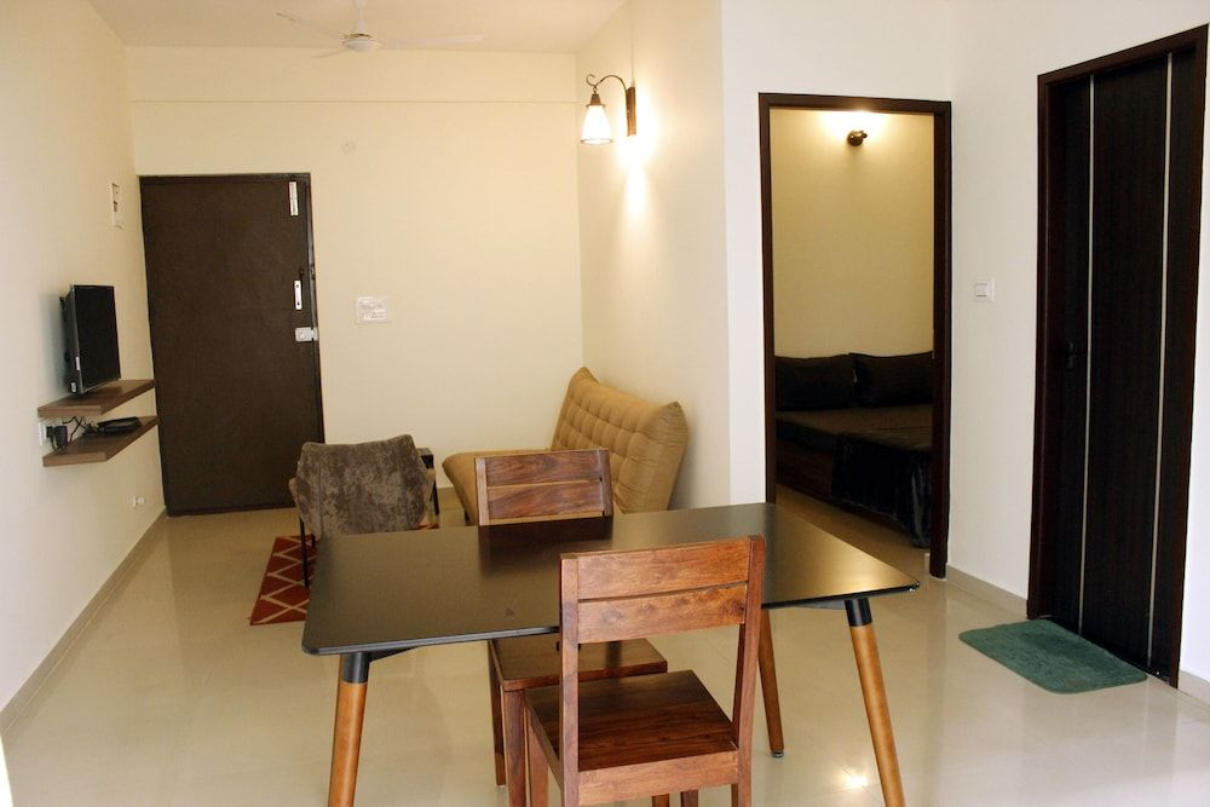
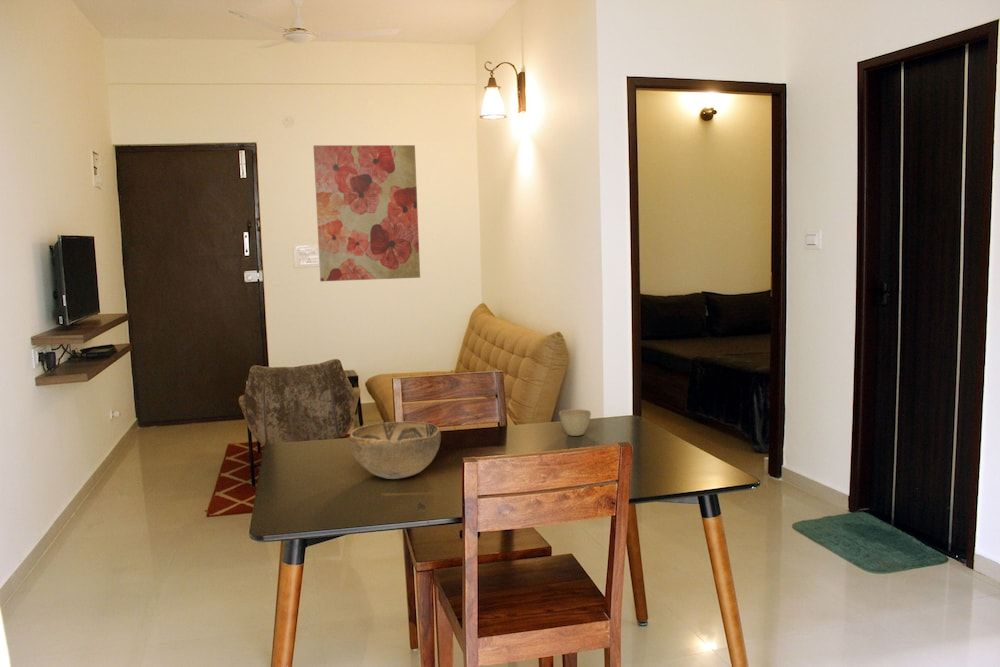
+ decorative bowl (395, 452)
+ flower pot (575, 423)
+ wall art (367, 213)
